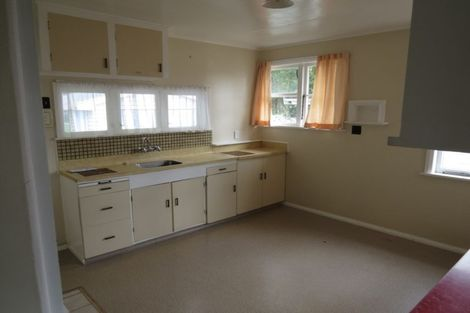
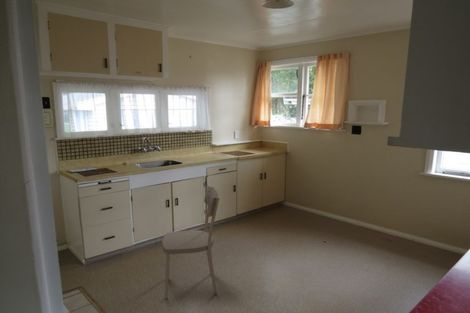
+ dining chair (190, 239)
